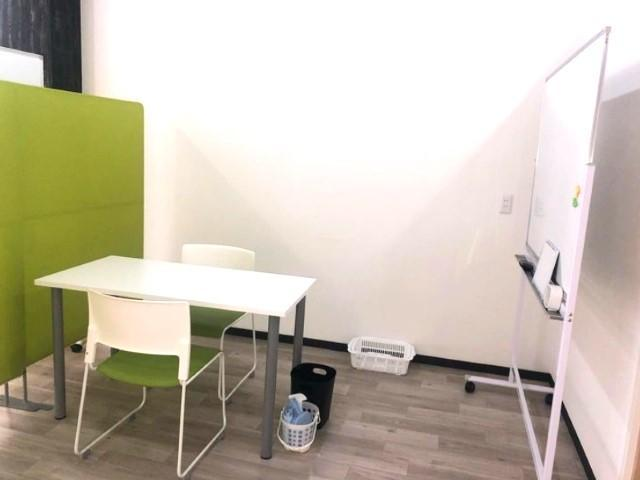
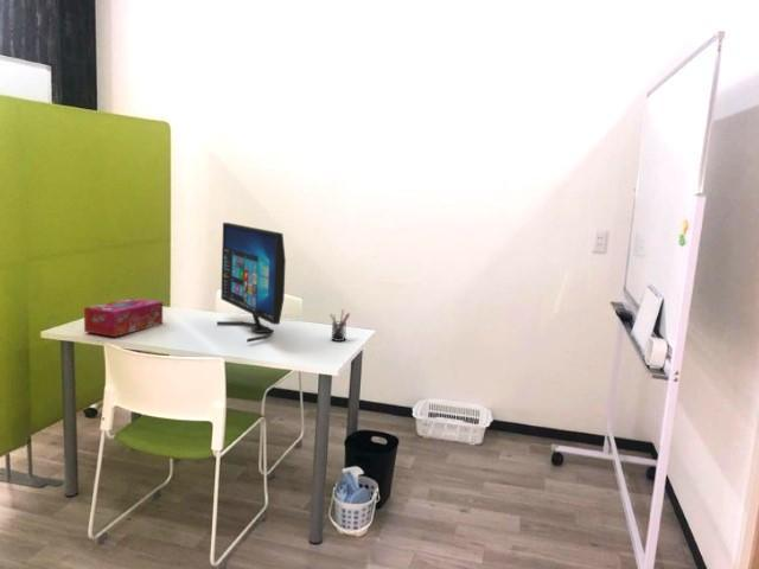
+ tissue box (125, 315)
+ computer monitor (250, 280)
+ pen holder (338, 324)
